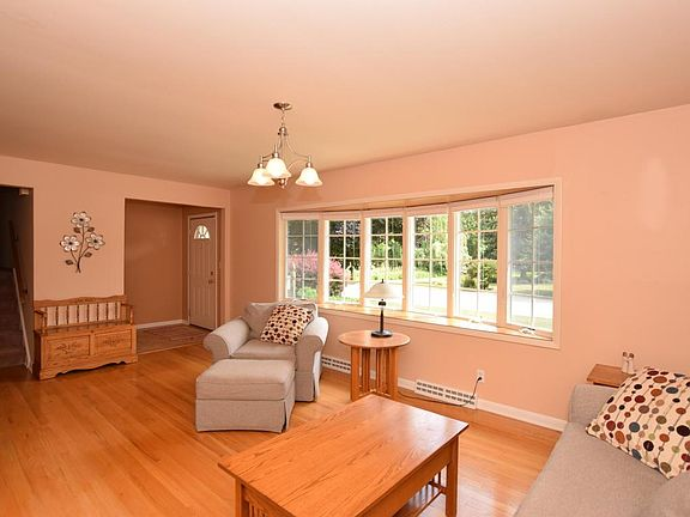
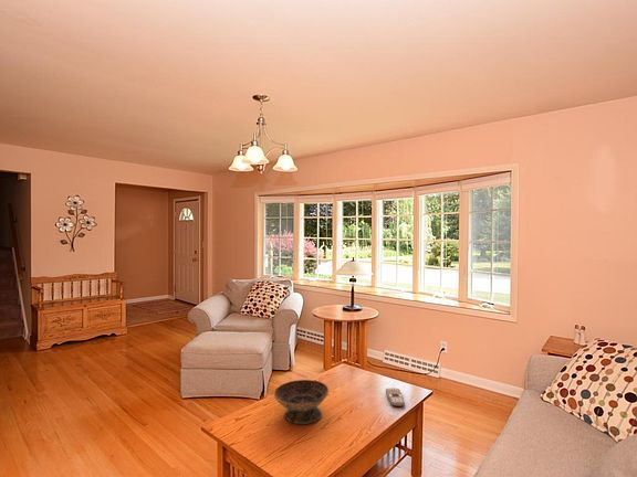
+ remote control (395, 396)
+ decorative bowl (301, 402)
